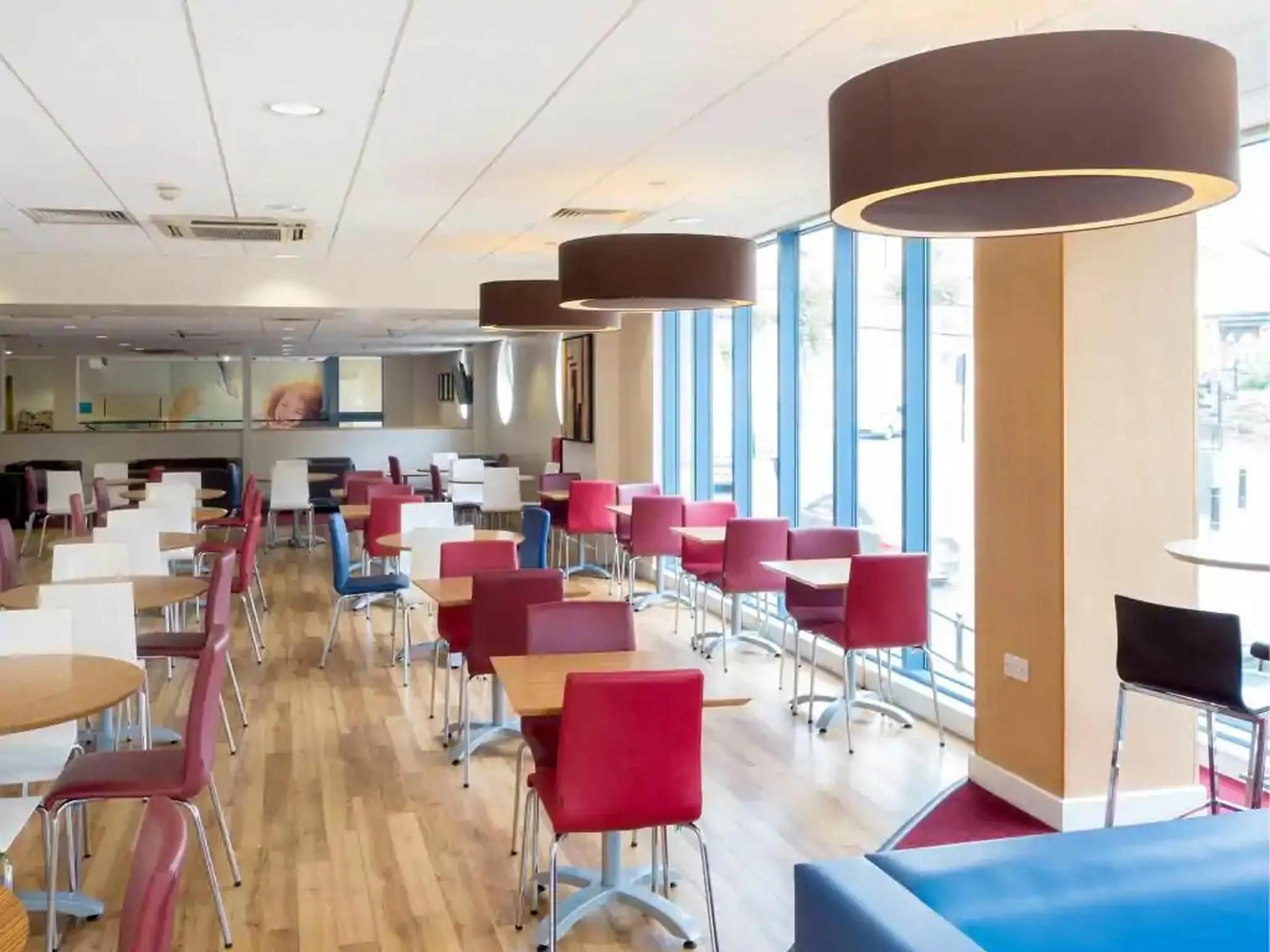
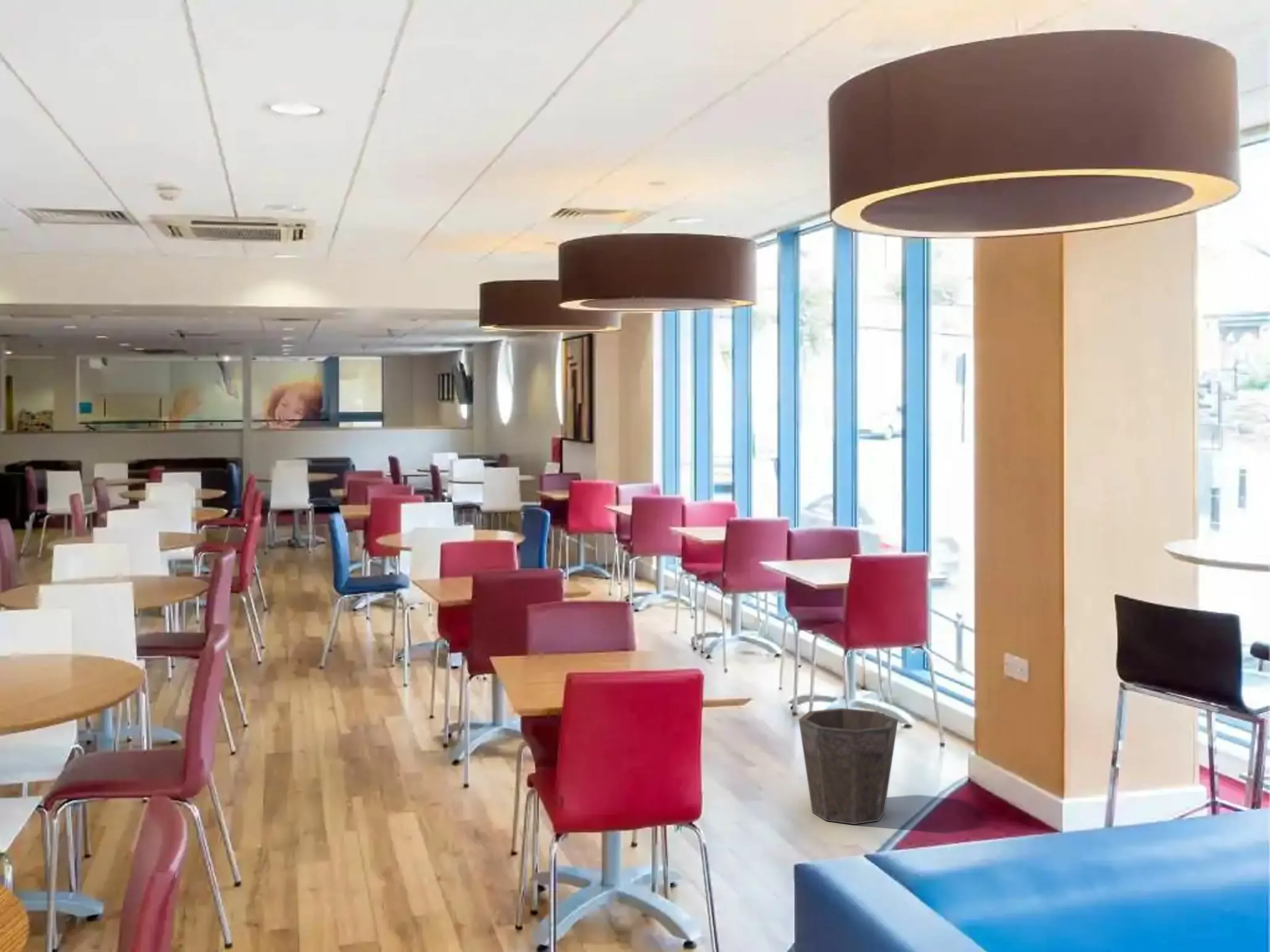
+ waste bin (848, 766)
